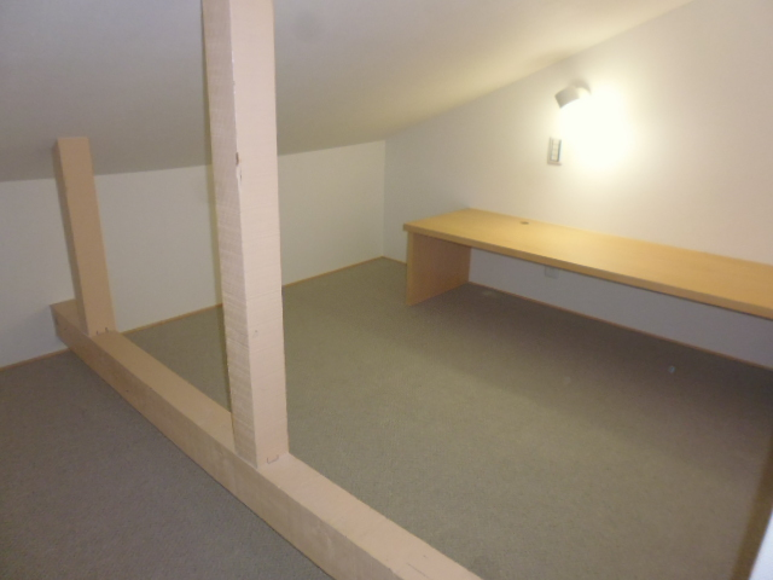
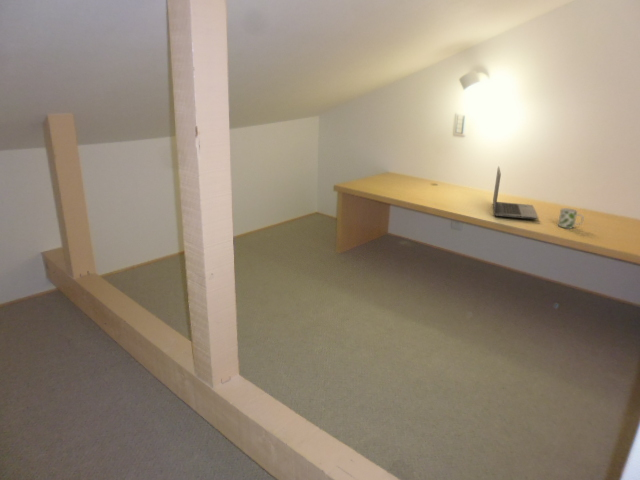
+ laptop (515, 203)
+ mug (571, 218)
